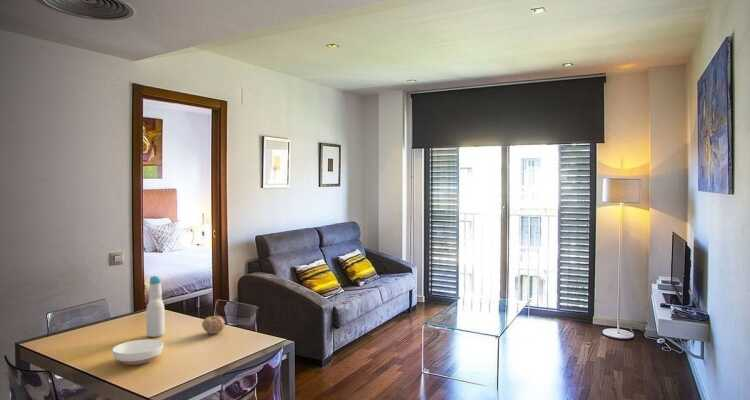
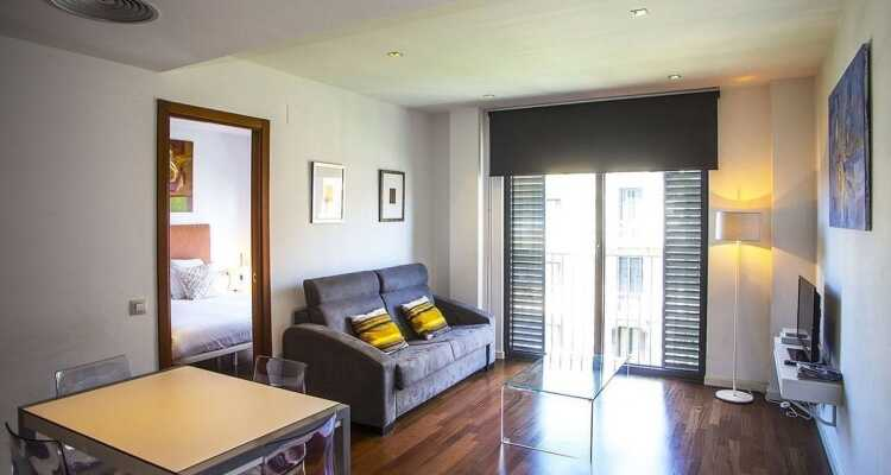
- bottle (155, 305)
- fruit (213, 325)
- bowl (138, 353)
